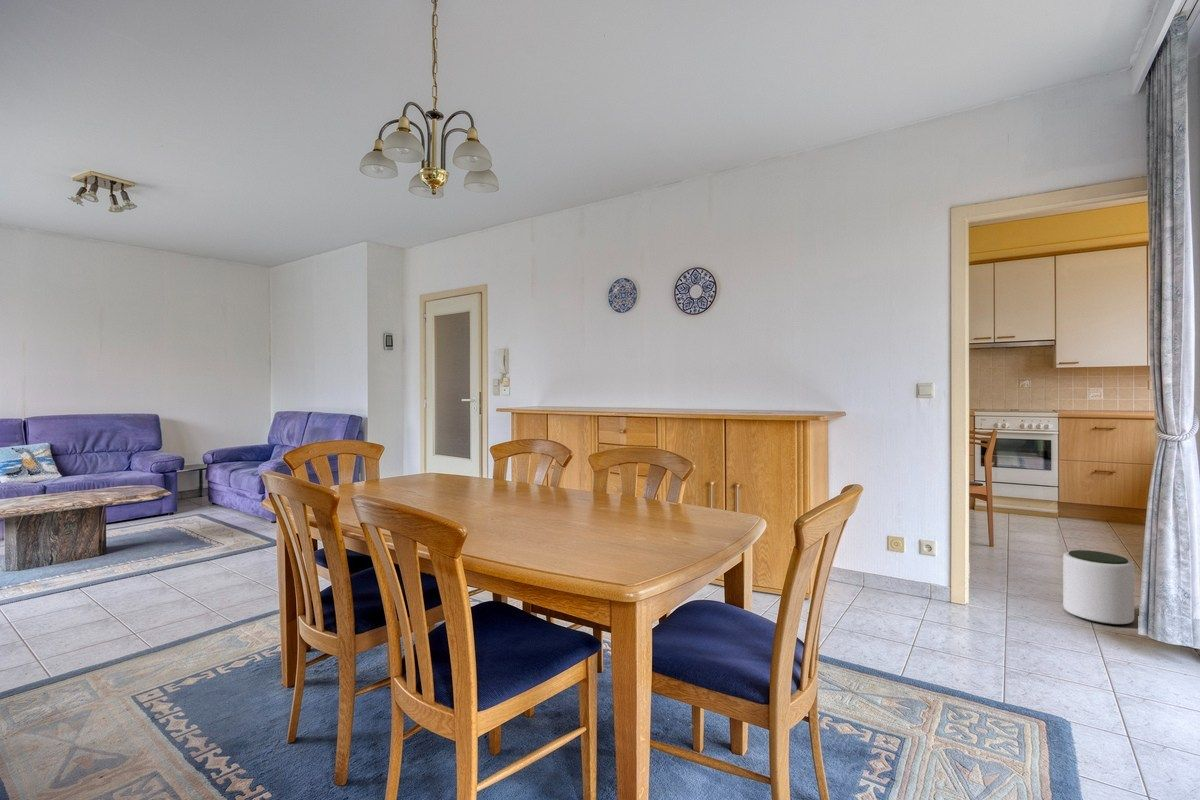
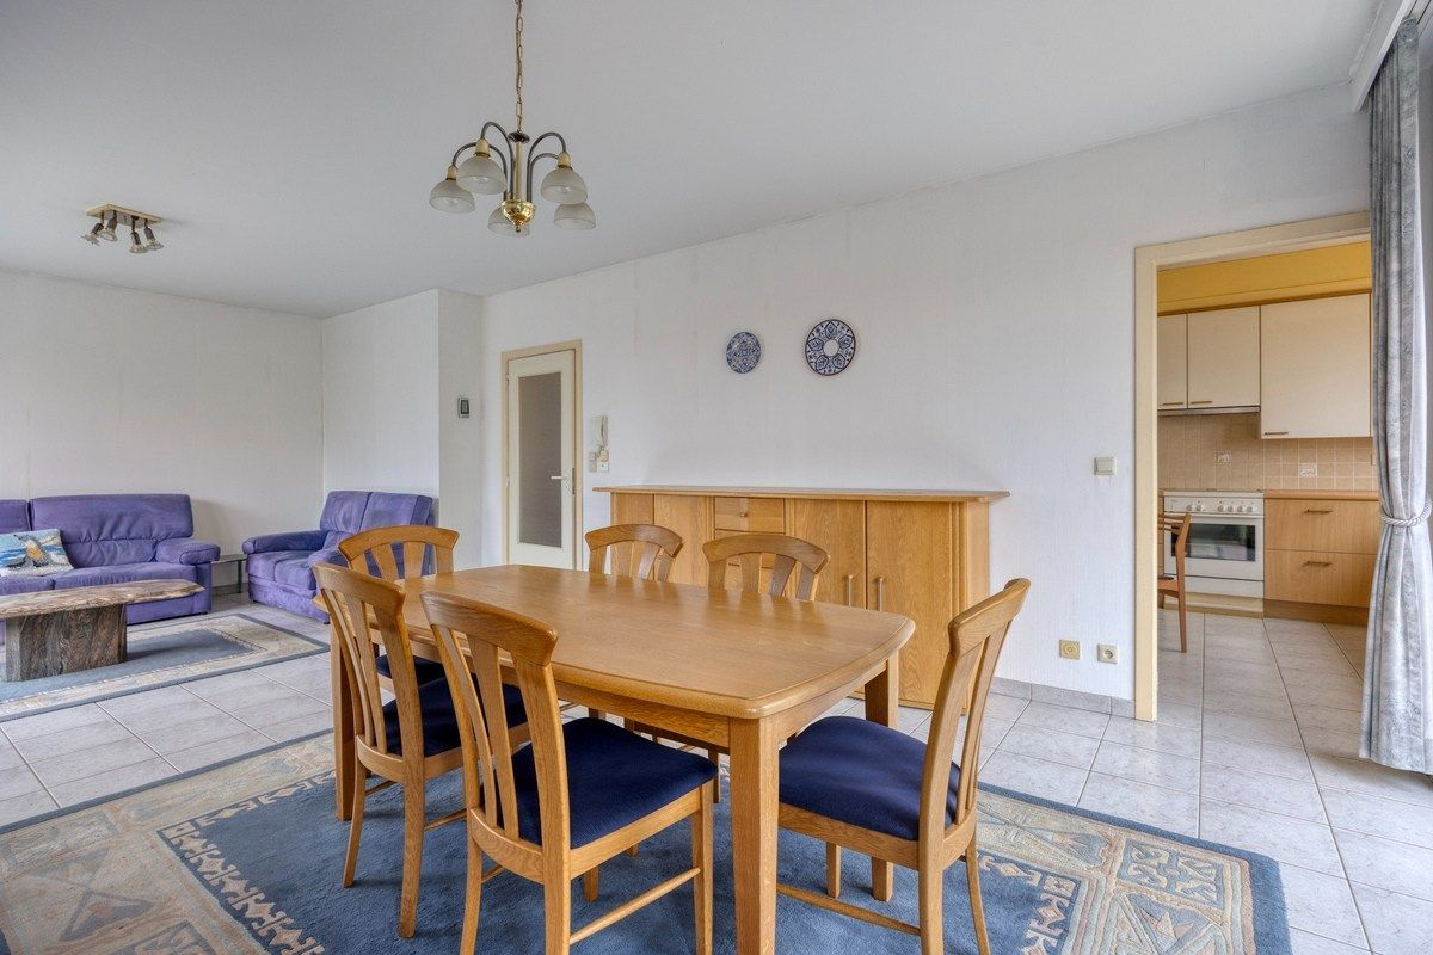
- plant pot (1097, 586)
